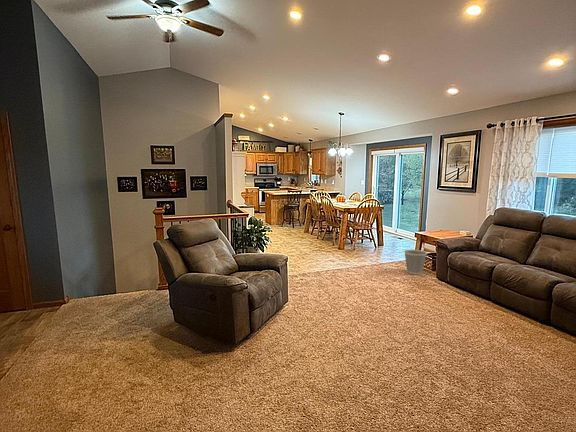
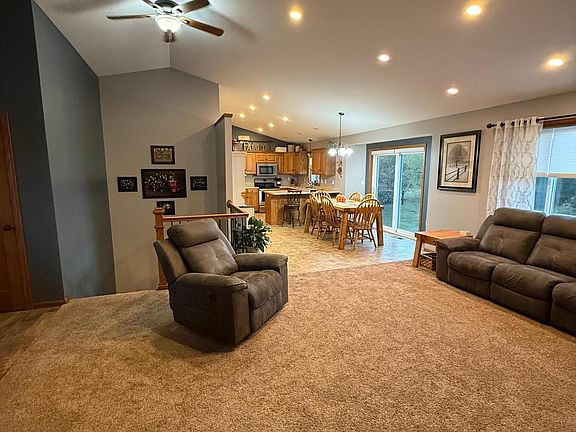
- wastebasket (415, 262)
